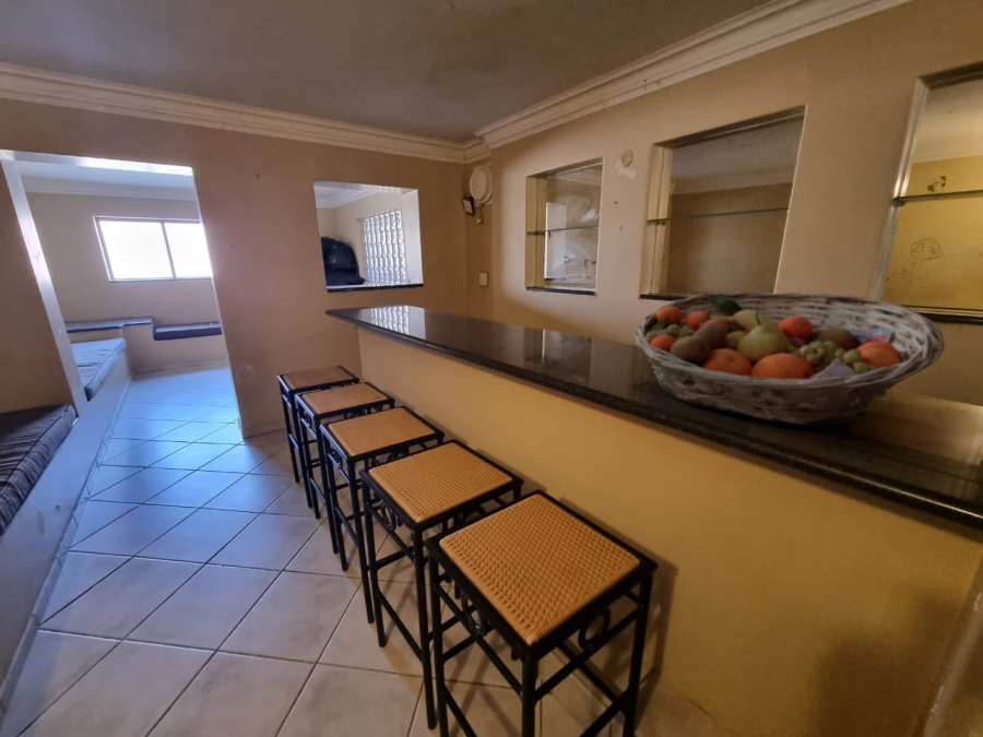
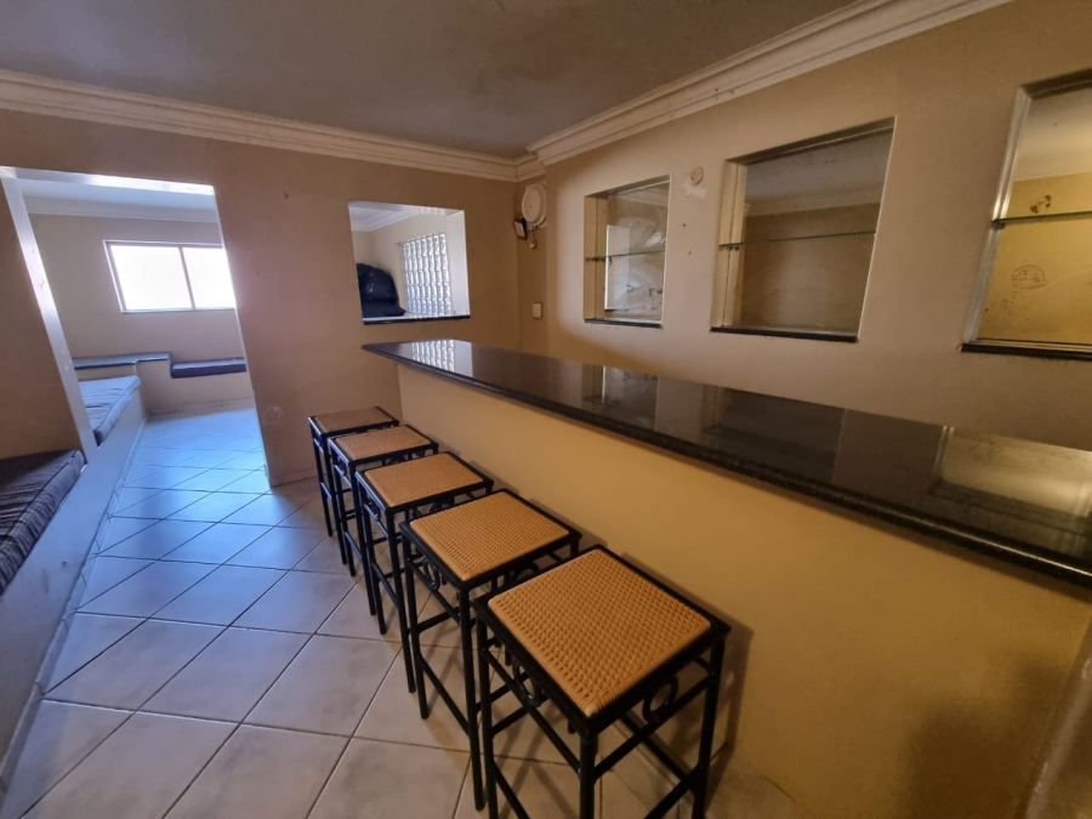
- fruit basket (757, 346)
